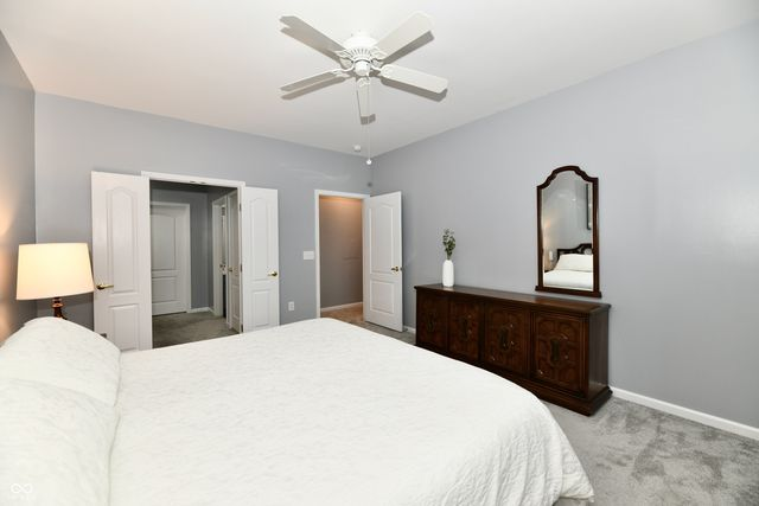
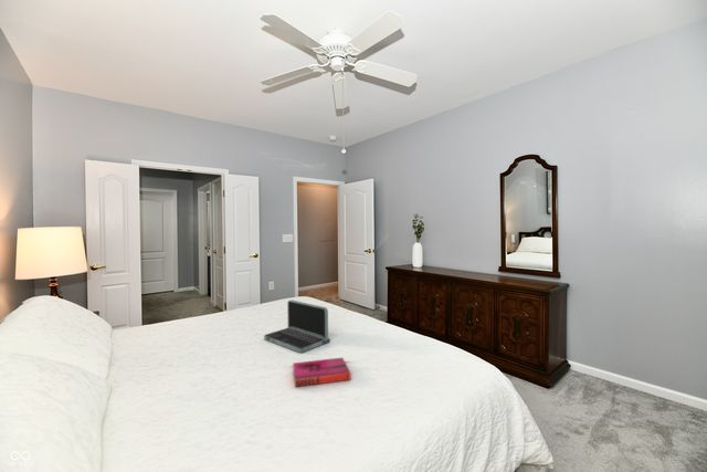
+ hardback book (320, 370)
+ laptop (296, 322)
